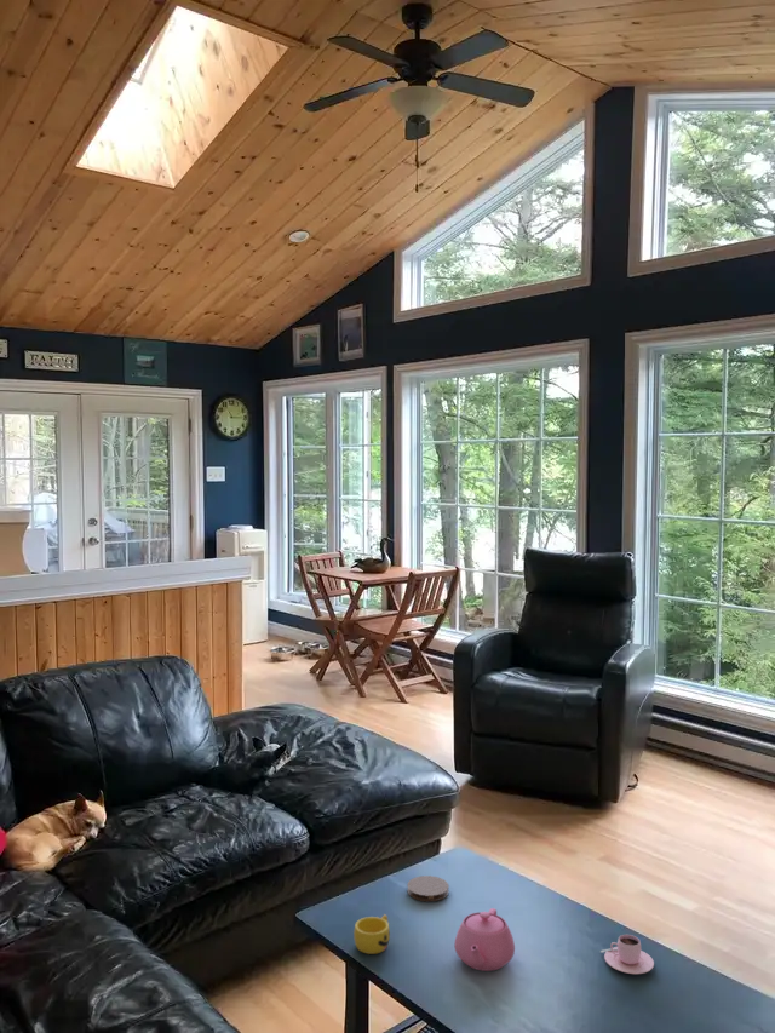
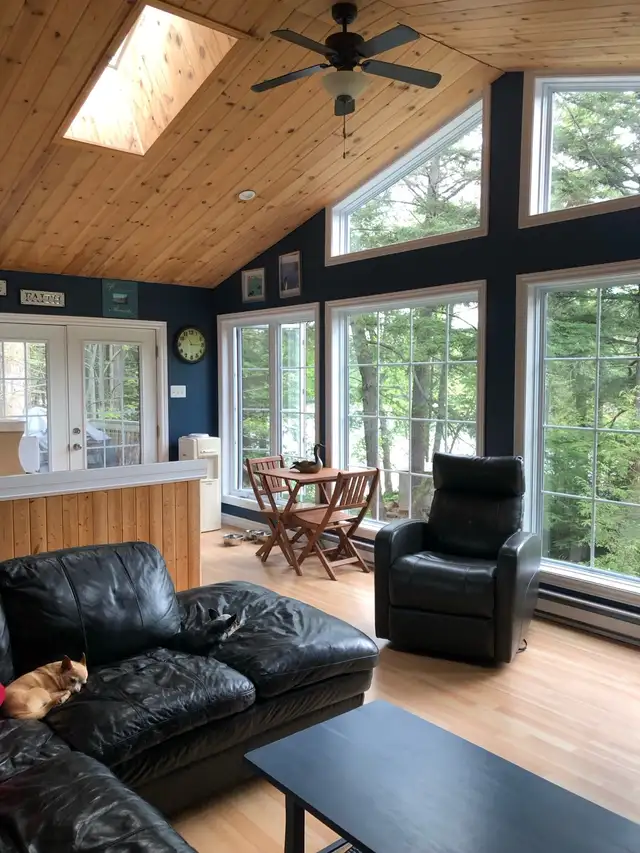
- teapot (483, 937)
- cup (374, 932)
- teacup (627, 935)
- coaster (427, 888)
